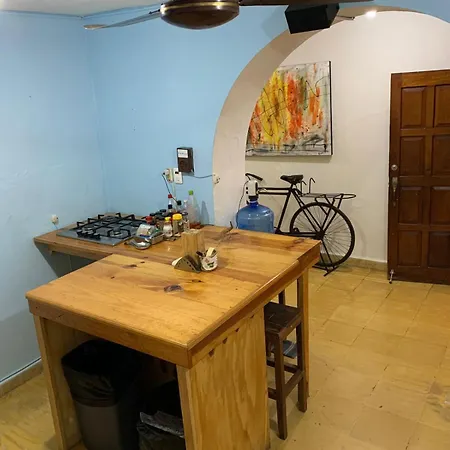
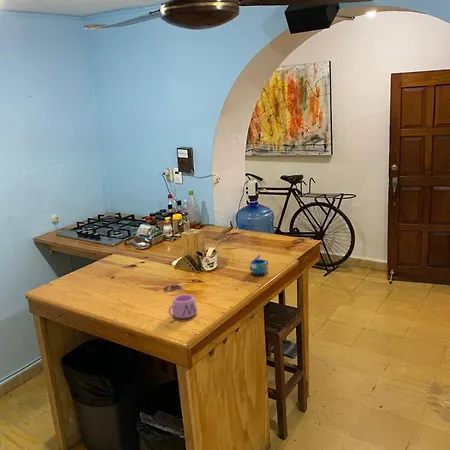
+ mug (181, 307)
+ mug (259, 264)
